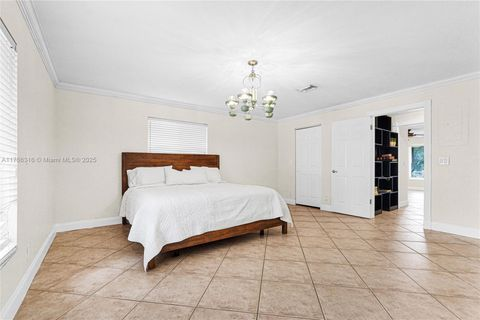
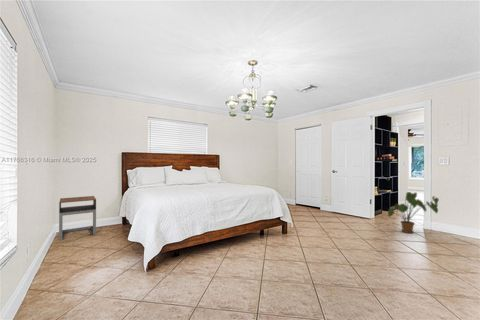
+ house plant (414, 212)
+ nightstand (77, 213)
